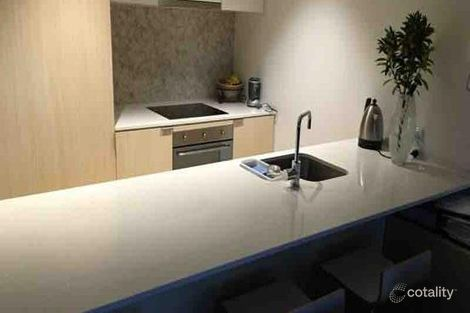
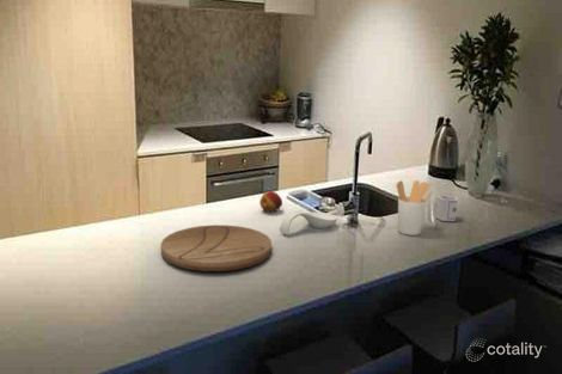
+ fruit (270, 201)
+ spoon rest (309, 219)
+ cutting board (216, 245)
+ cup (445, 207)
+ utensil holder (414, 206)
